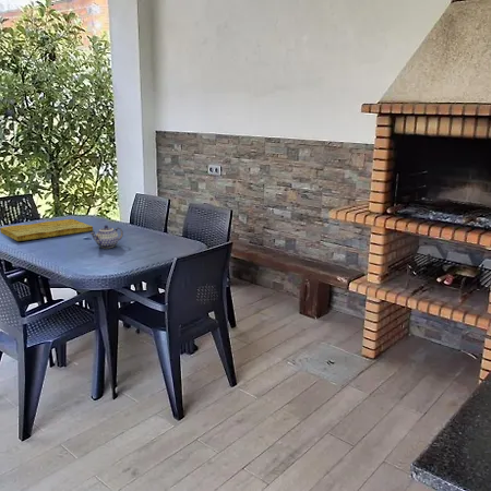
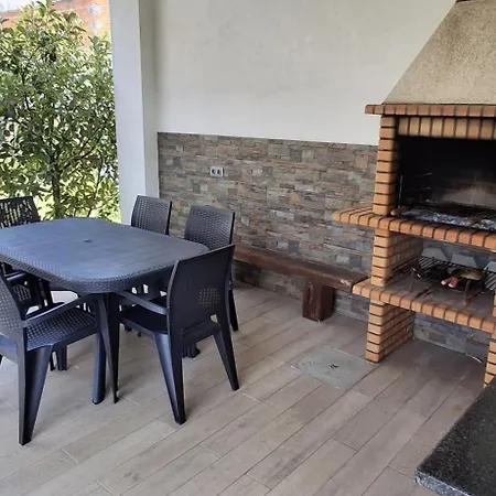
- cutting board (47, 228)
- teapot (106, 236)
